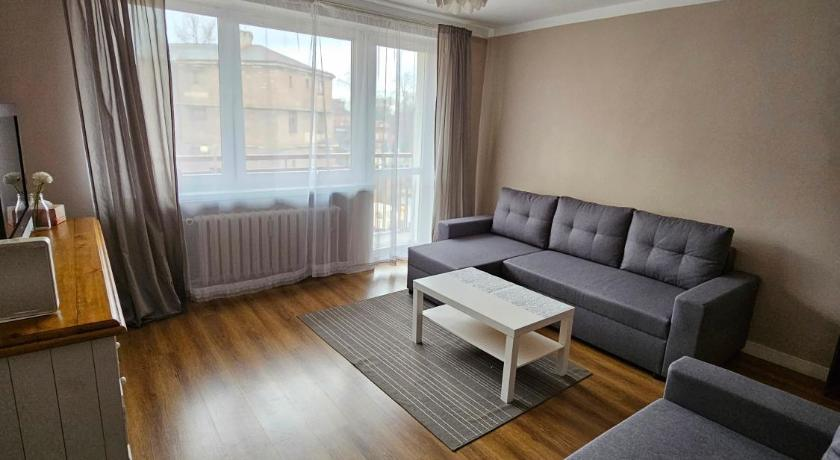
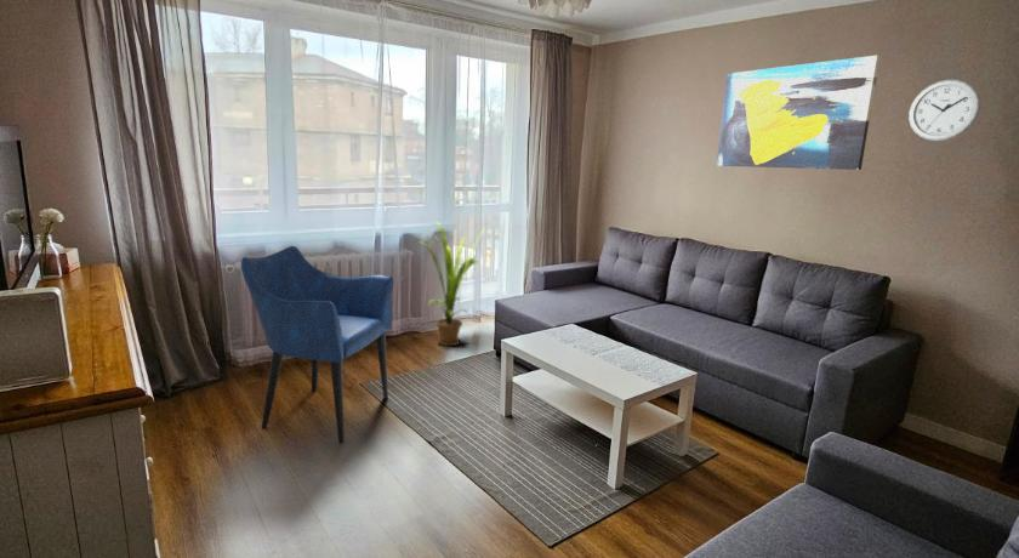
+ armchair (315, 335)
+ house plant (443, 284)
+ wall clock (943, 110)
+ wall art (787, 116)
